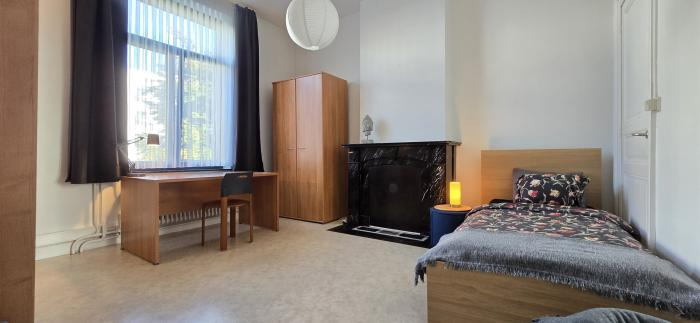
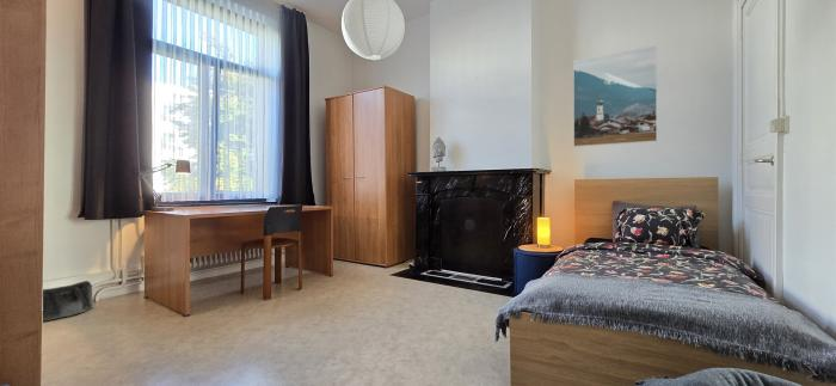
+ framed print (613, 98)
+ saddlebag (62, 299)
